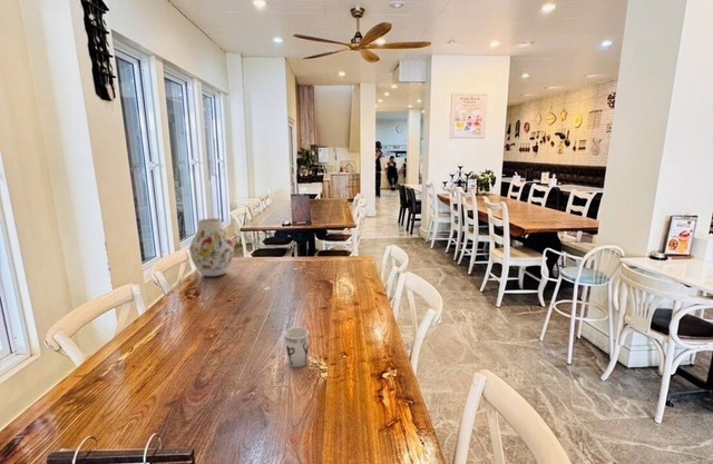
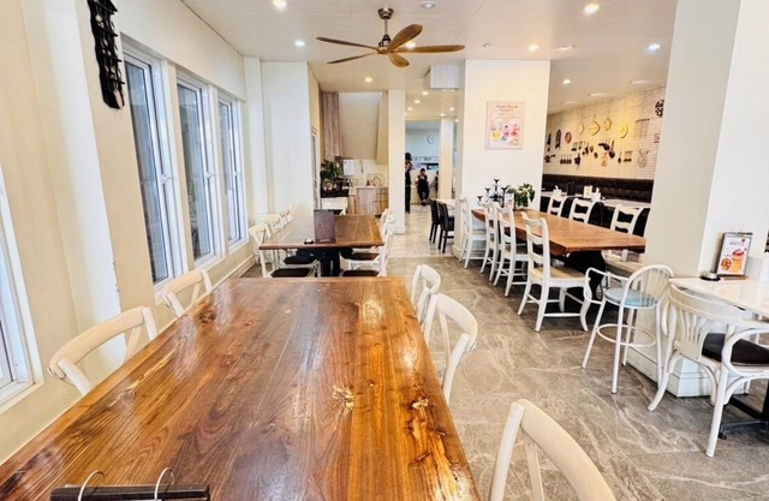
- vase (212, 247)
- cup (296, 347)
